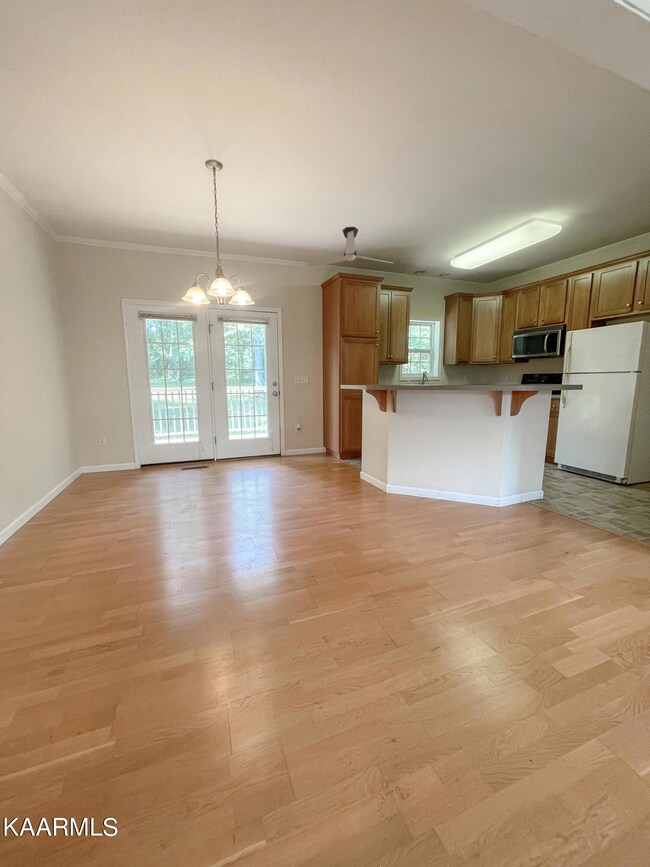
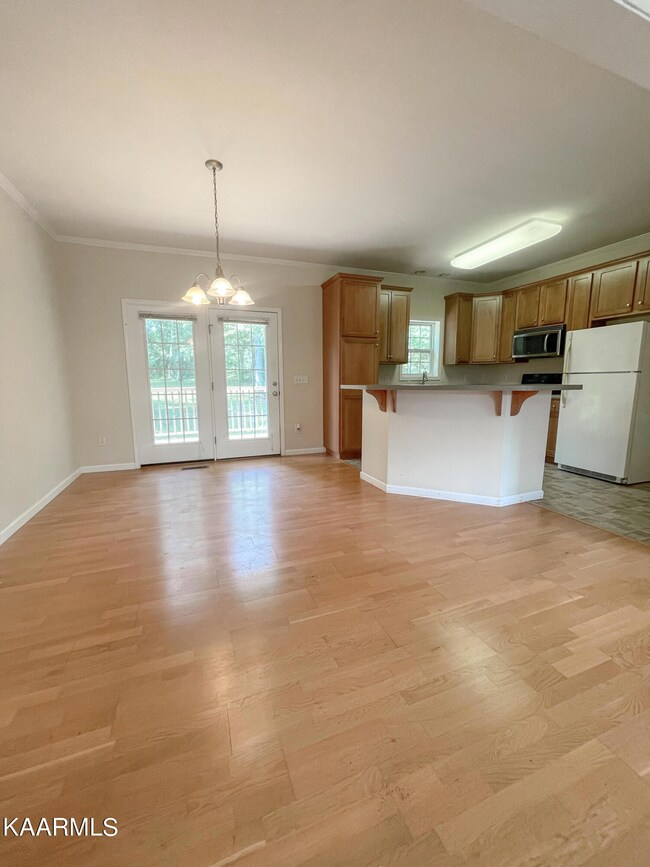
- ceiling fan (350, 240)
